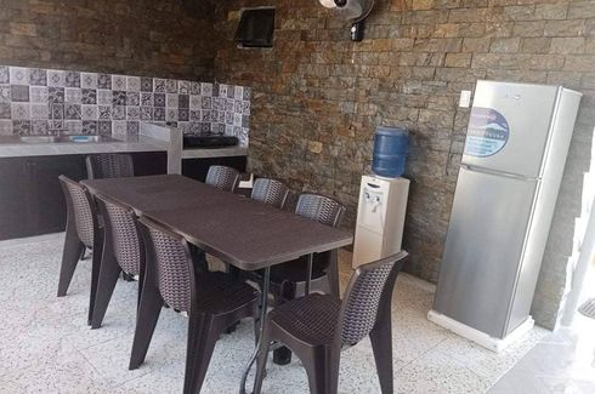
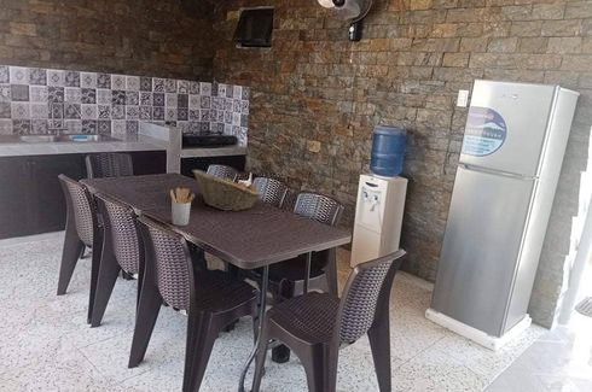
+ utensil holder (181, 205)
+ fruit basket (226, 188)
